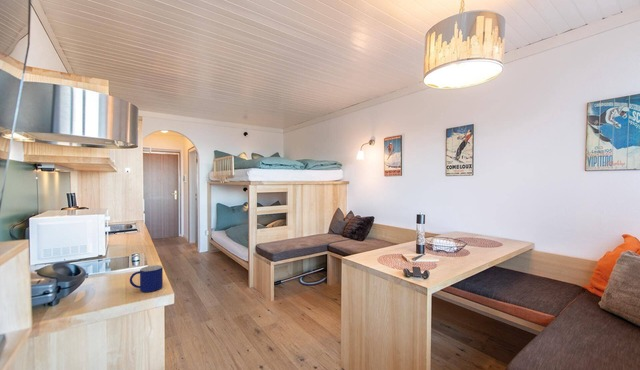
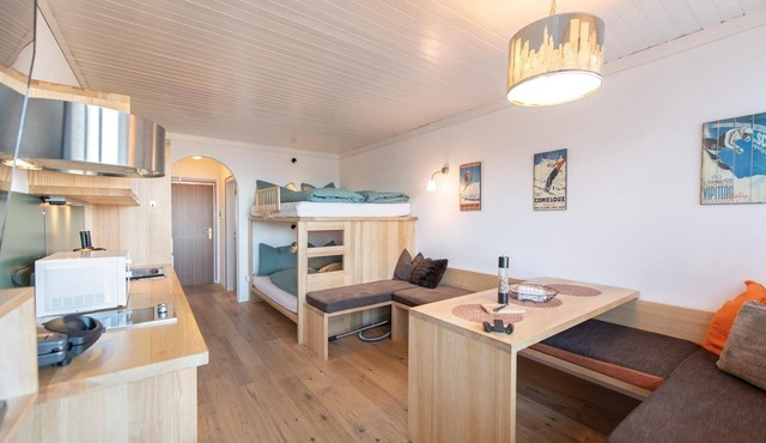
- mug (146, 278)
